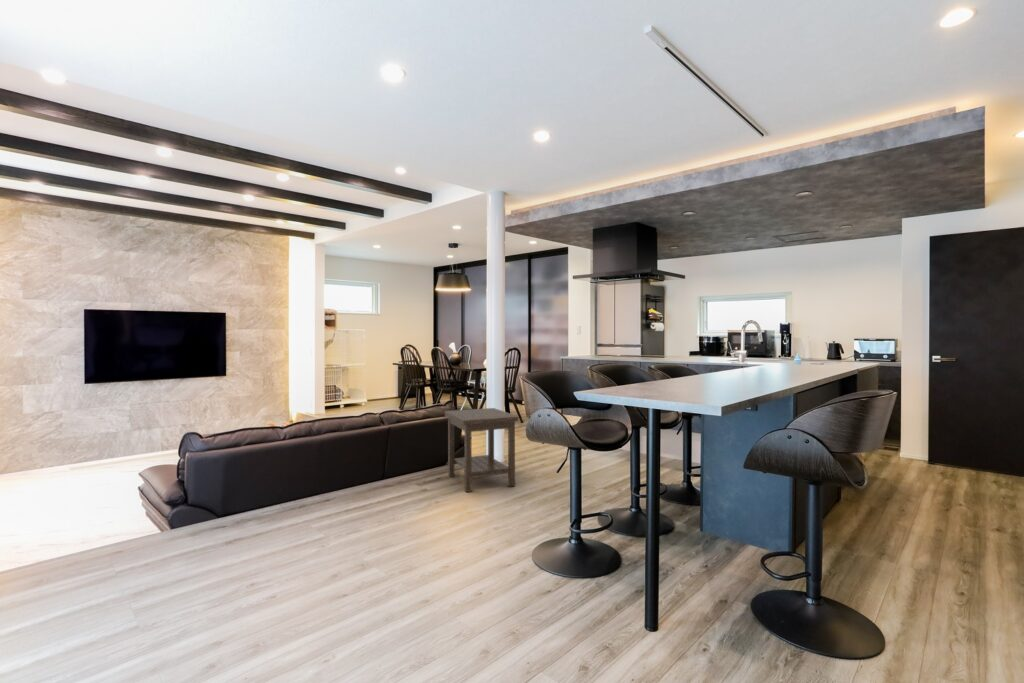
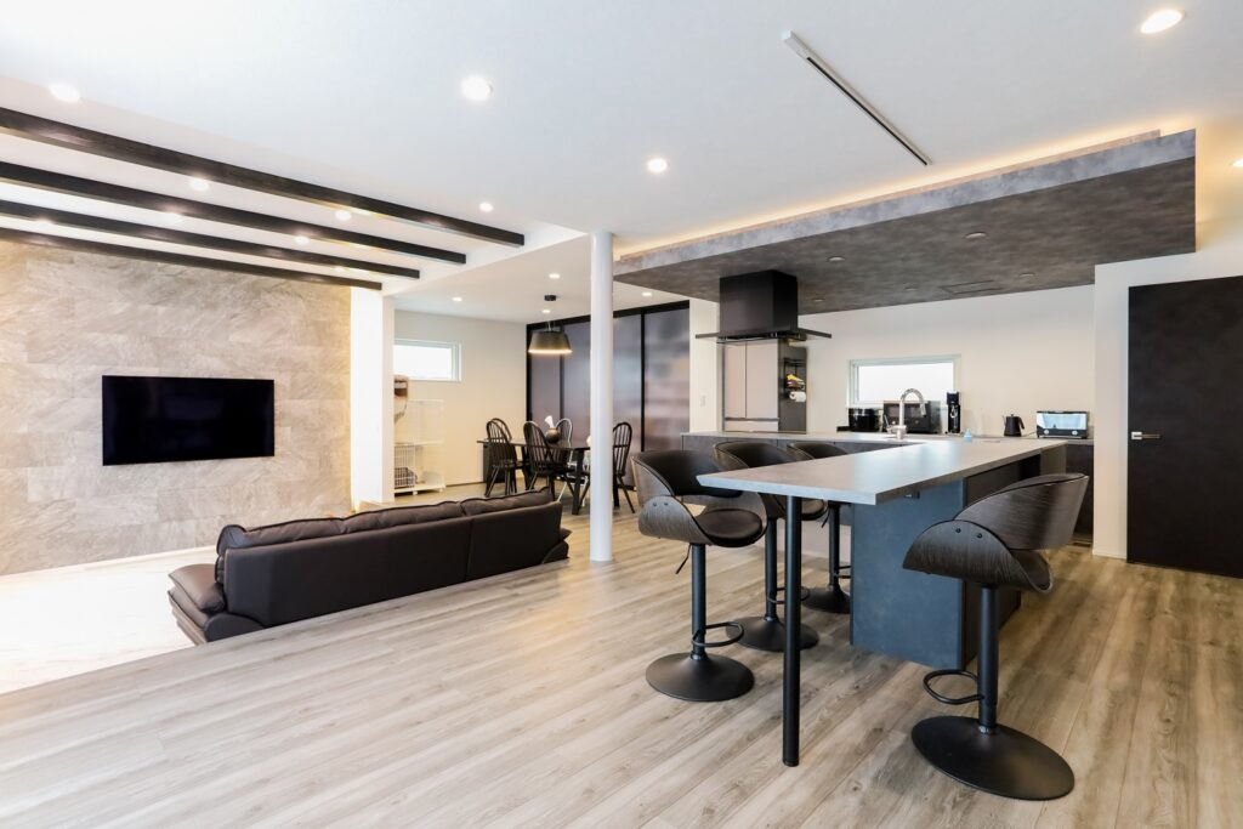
- side table (488, 447)
